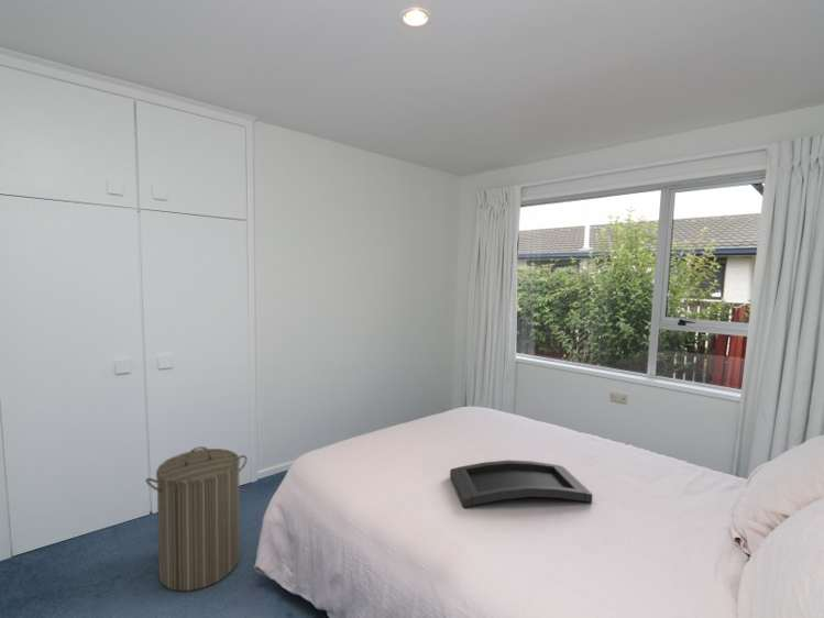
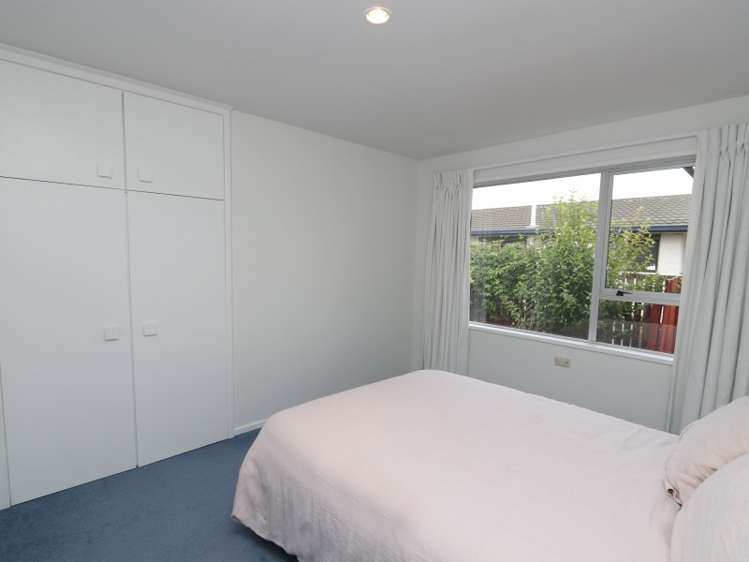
- laundry hamper (199, 506)
- tray (517, 481)
